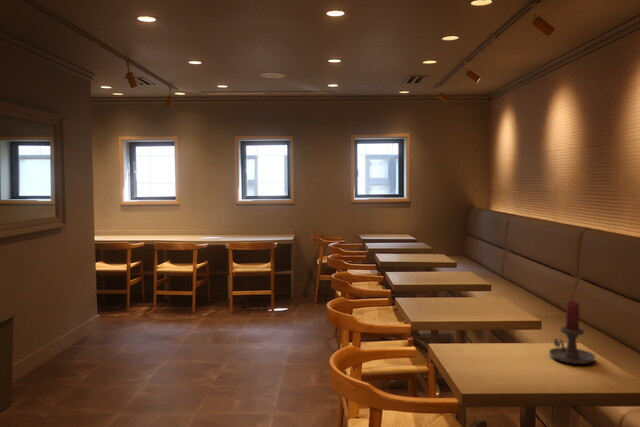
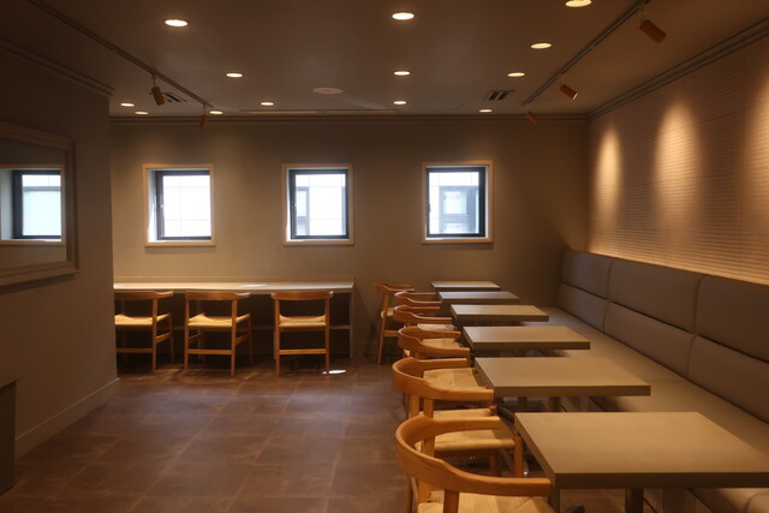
- candle holder (568, 328)
